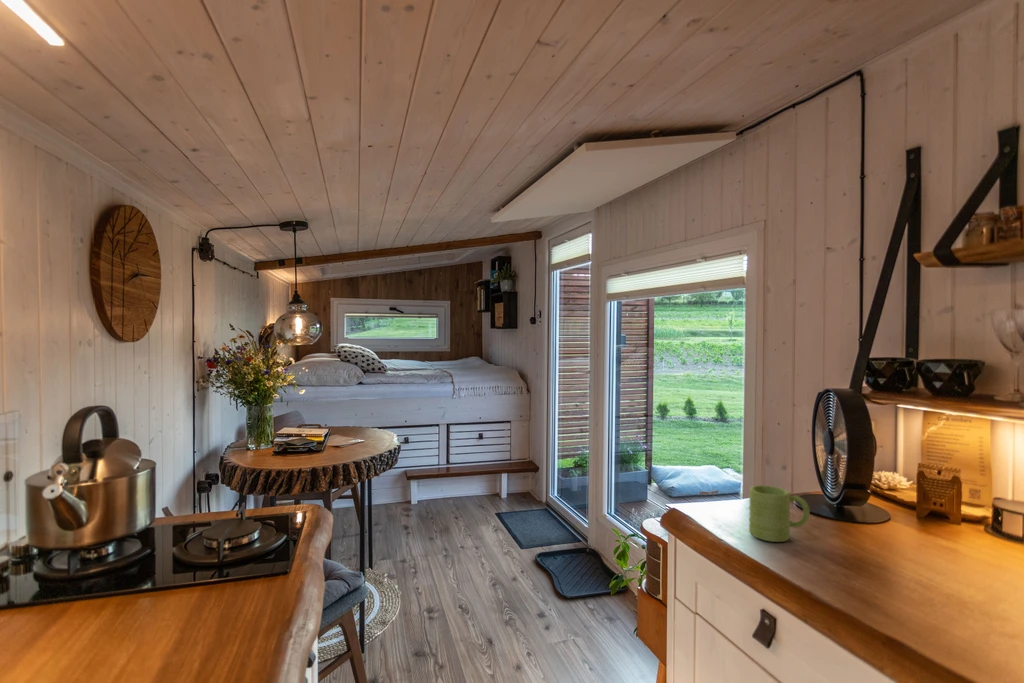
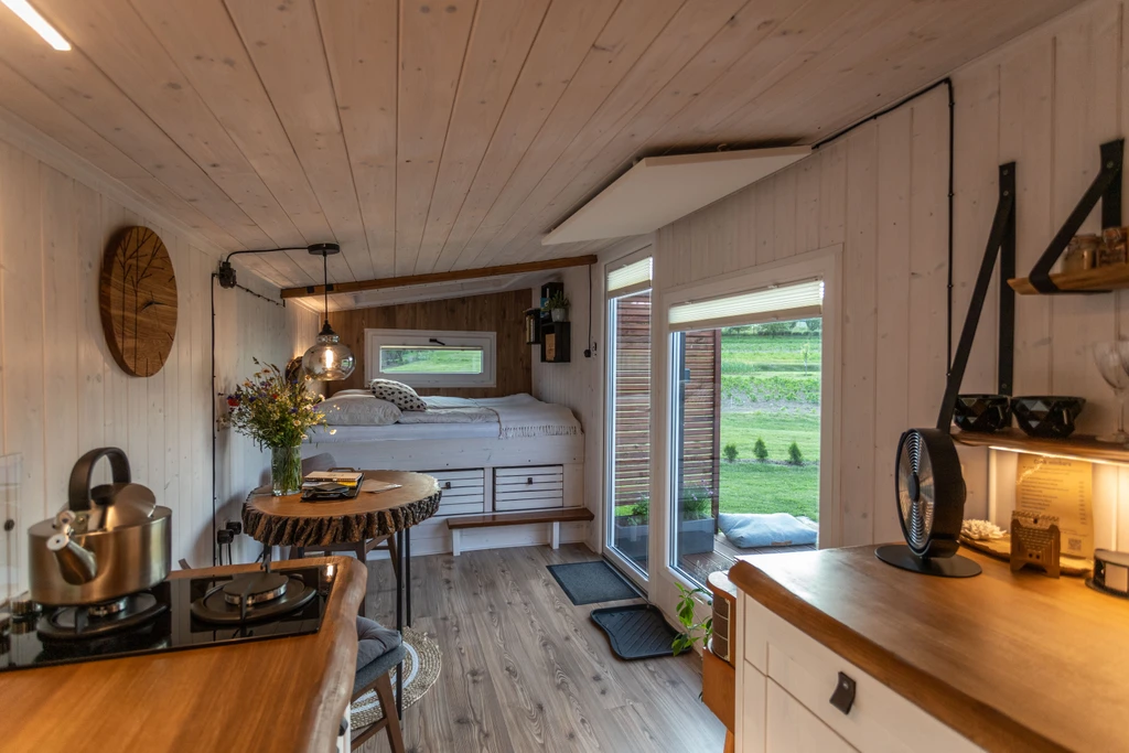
- mug (778, 513)
